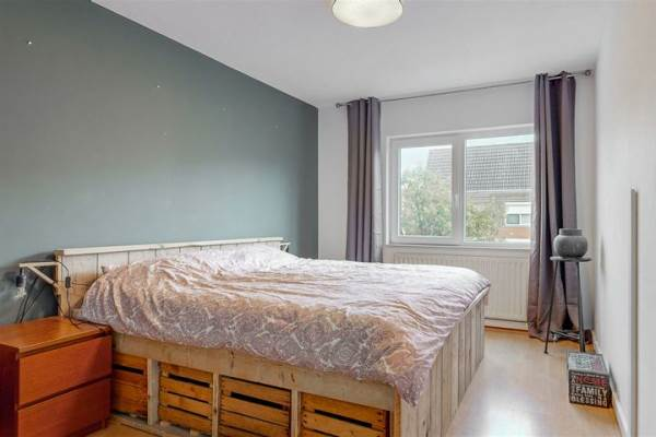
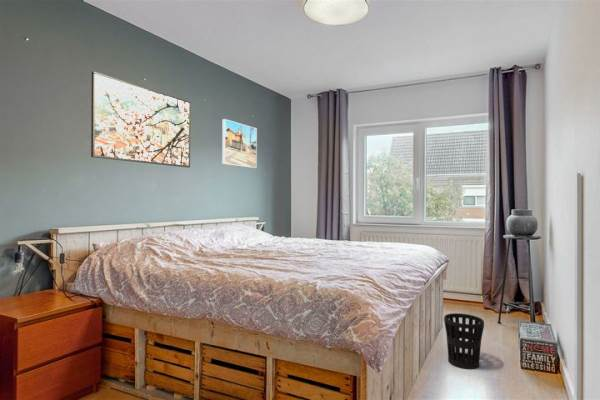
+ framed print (240, 145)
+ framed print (147, 125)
+ wastebasket (463, 340)
